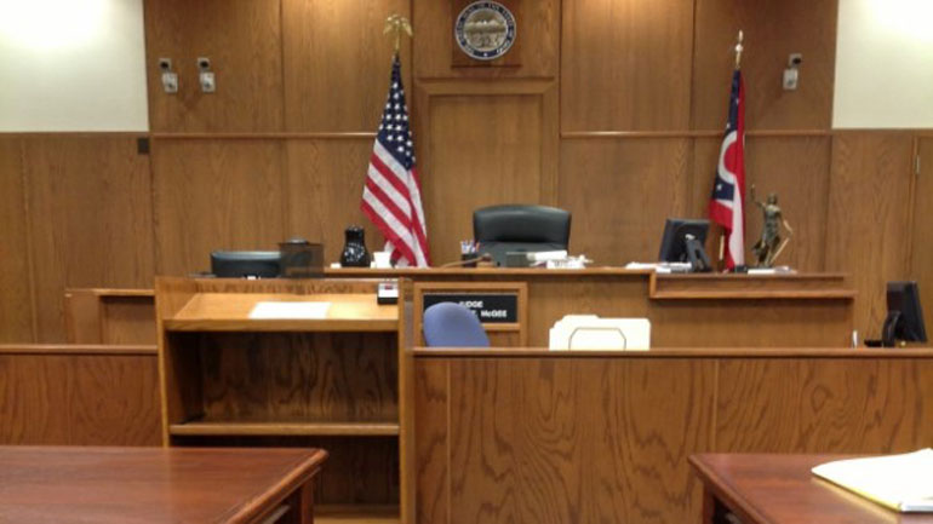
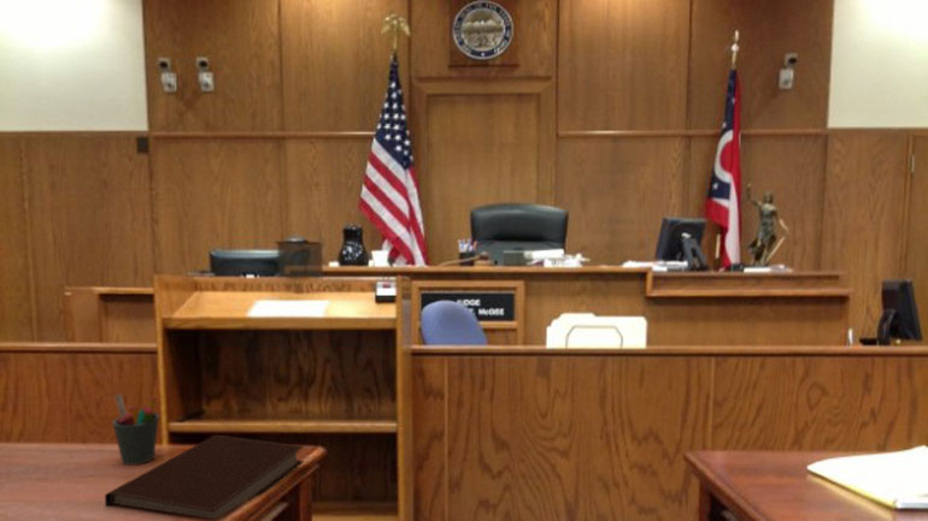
+ notebook (213, 475)
+ pen holder (137, 427)
